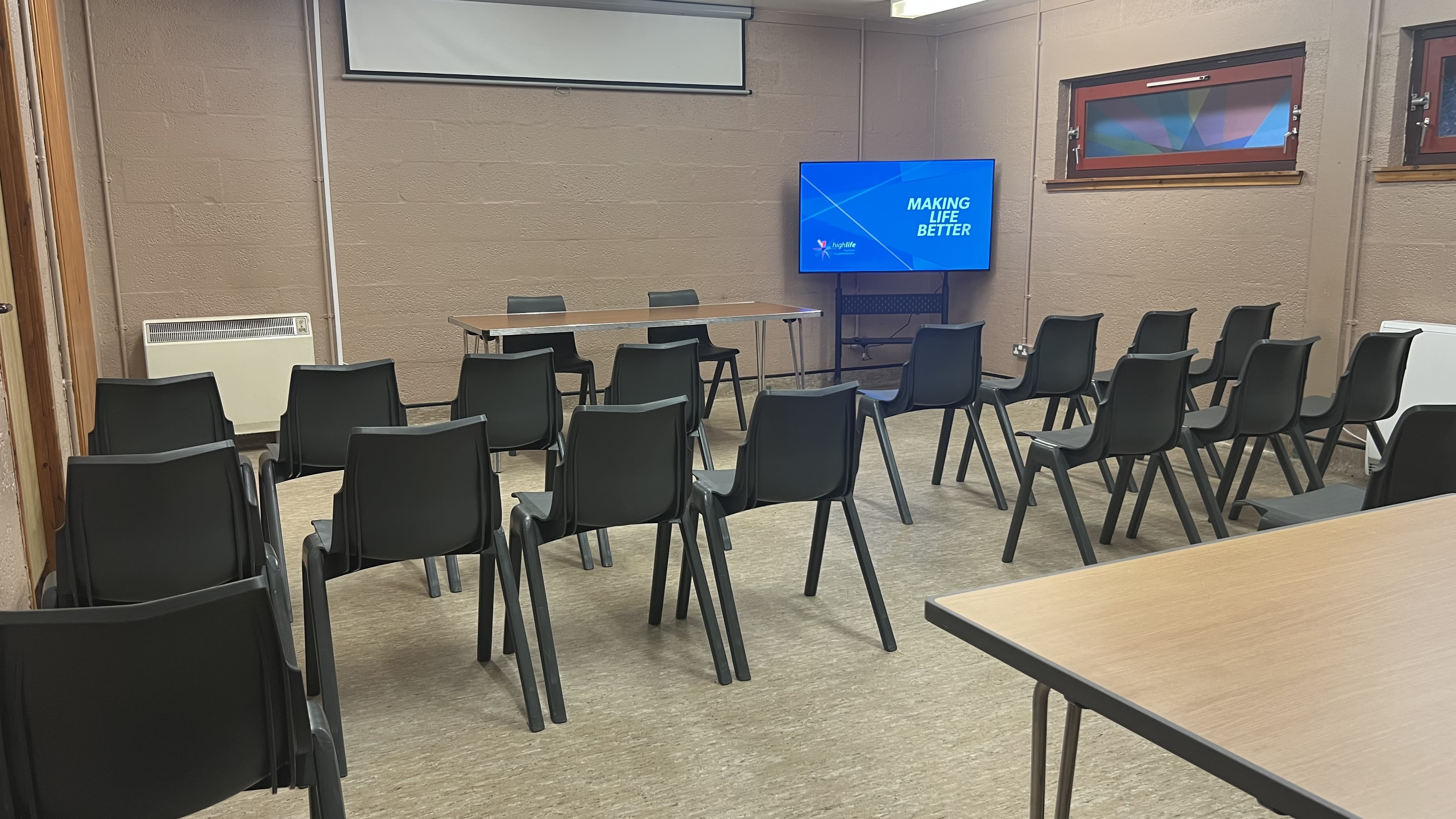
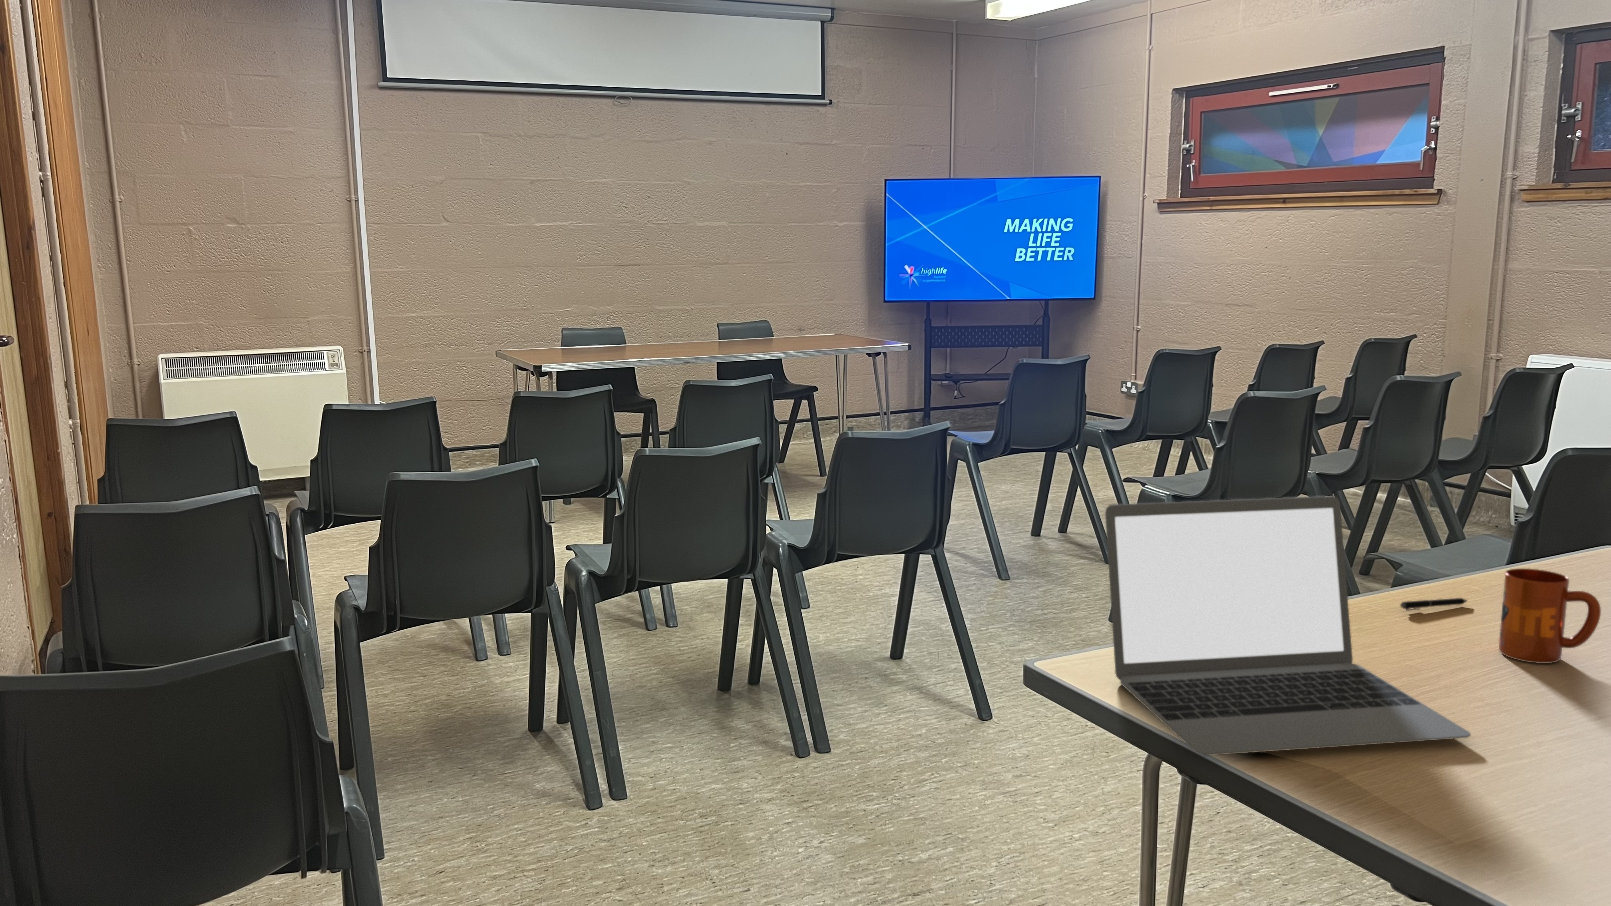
+ pen (1435, 603)
+ laptop (1276, 614)
+ mug (1549, 617)
